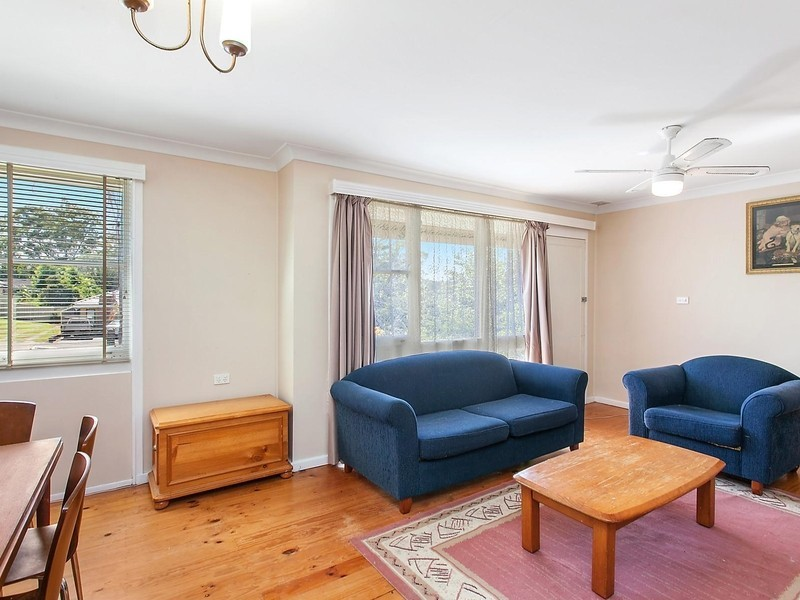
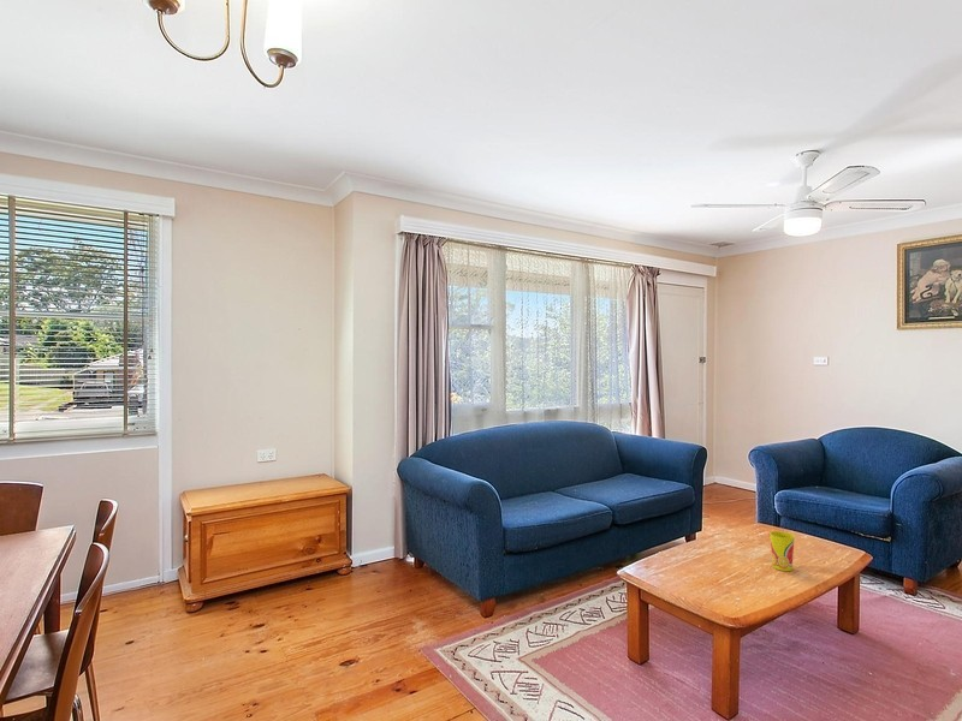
+ cup (782, 550)
